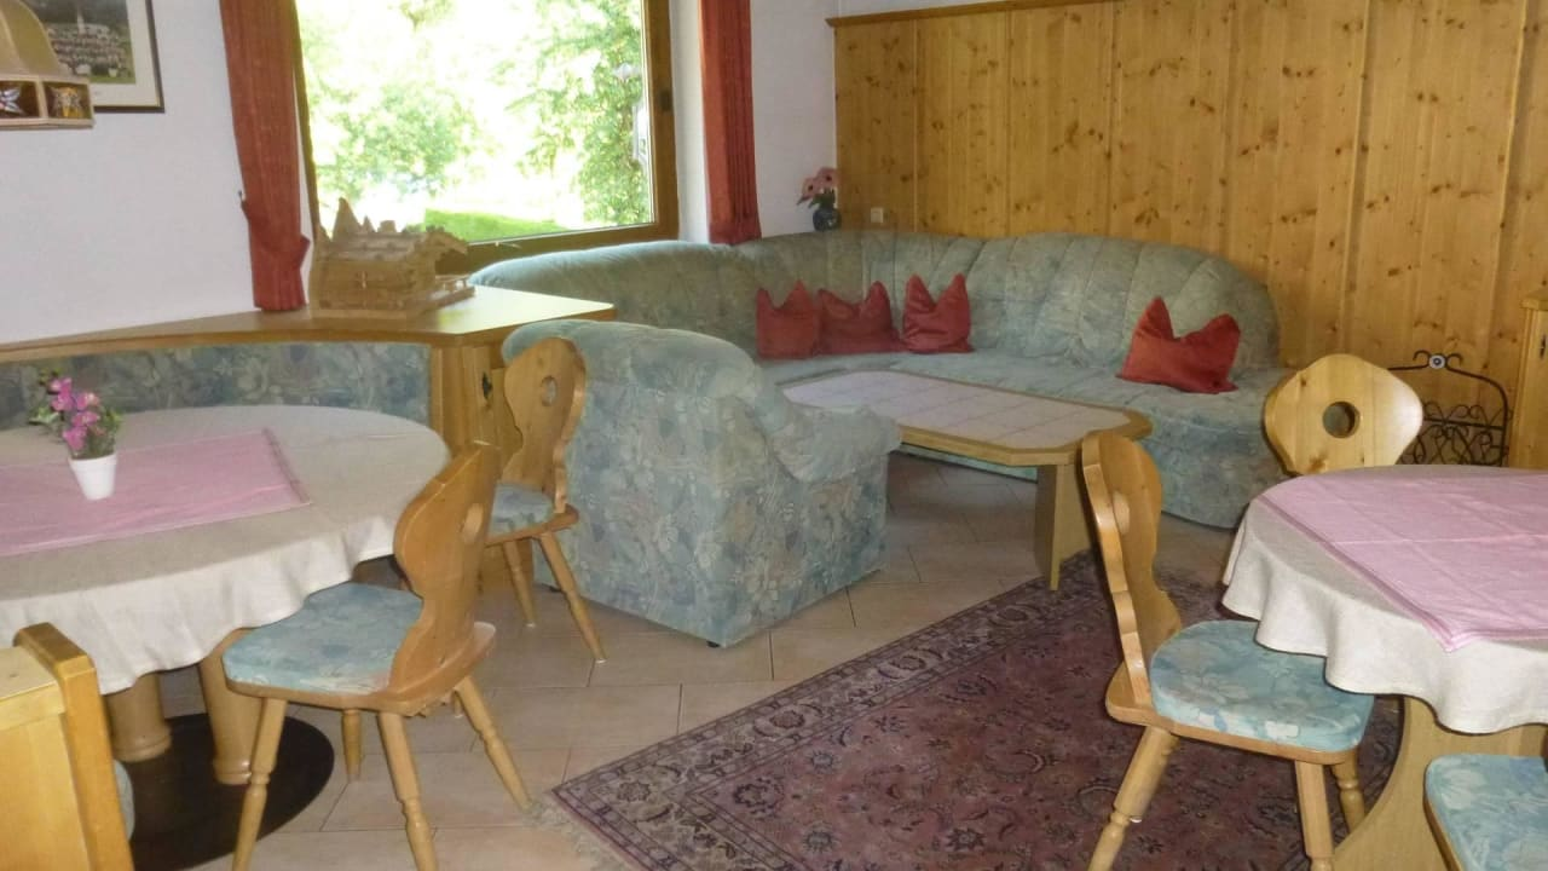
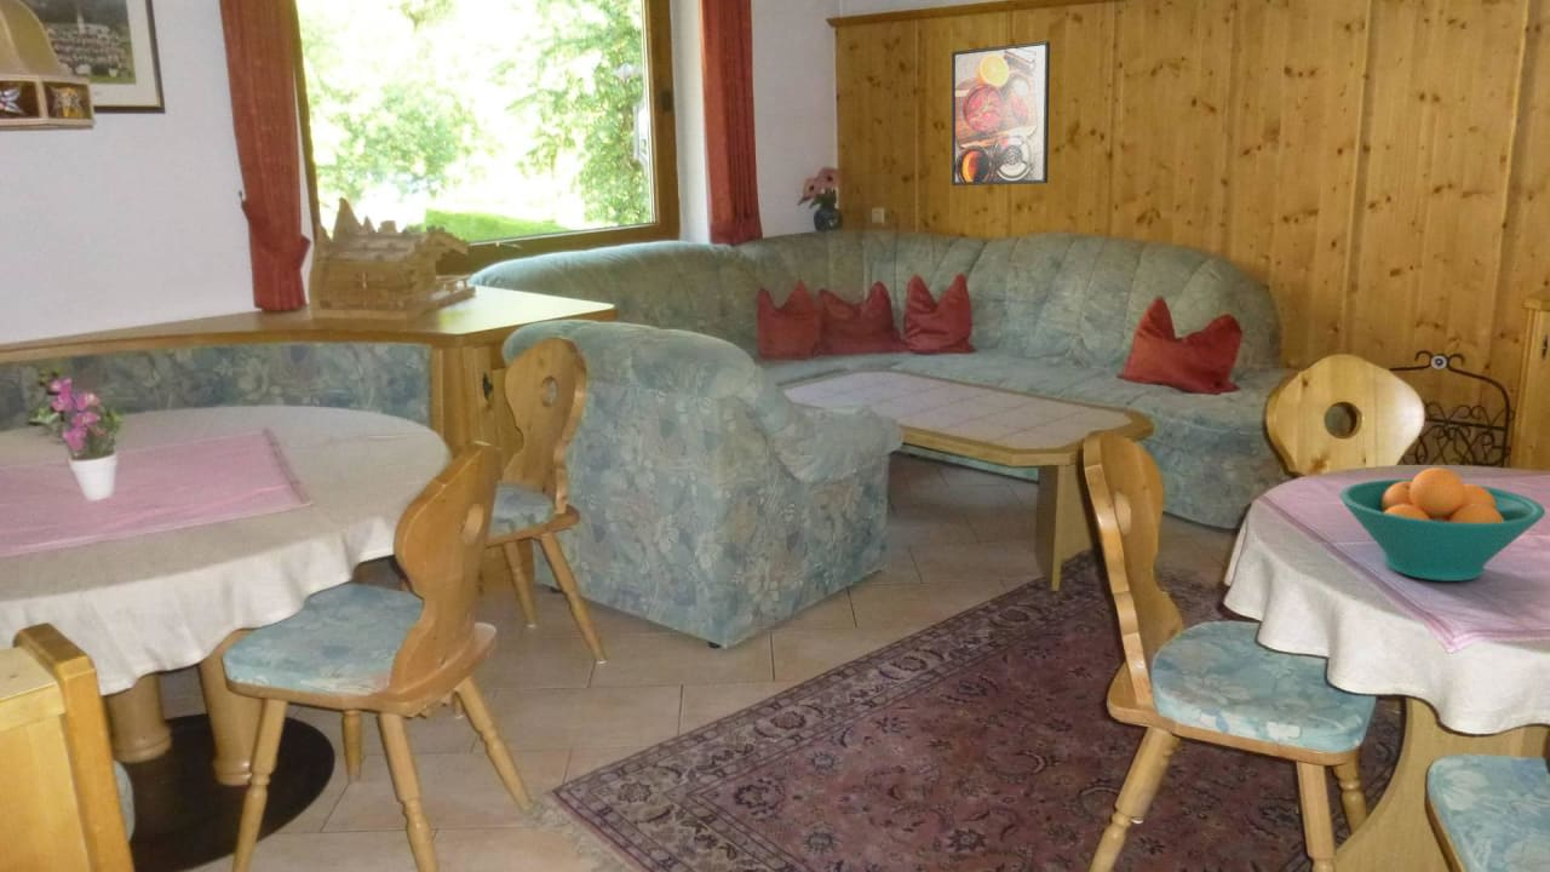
+ fruit bowl (1436, 518)
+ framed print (998, 116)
